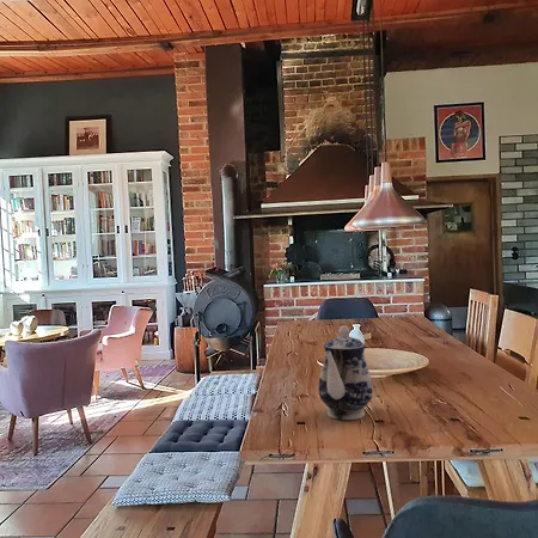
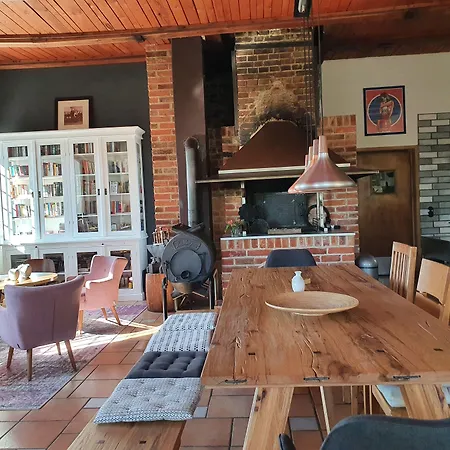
- teapot (344, 369)
